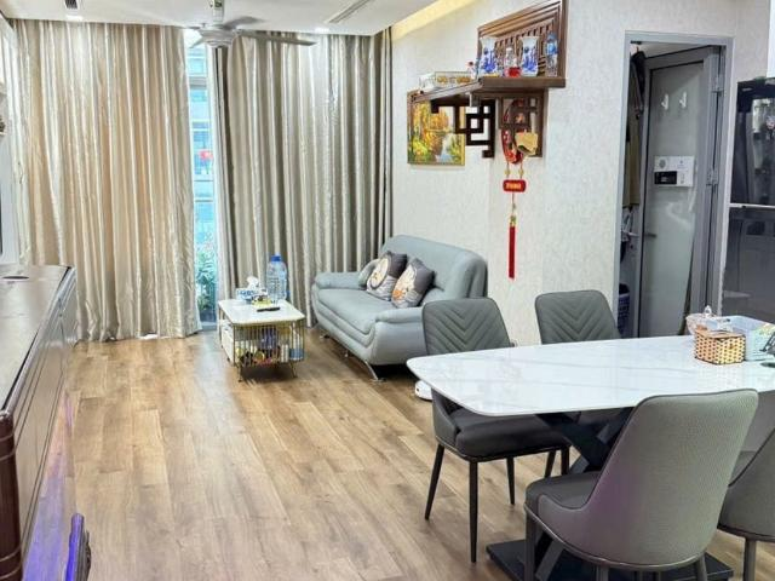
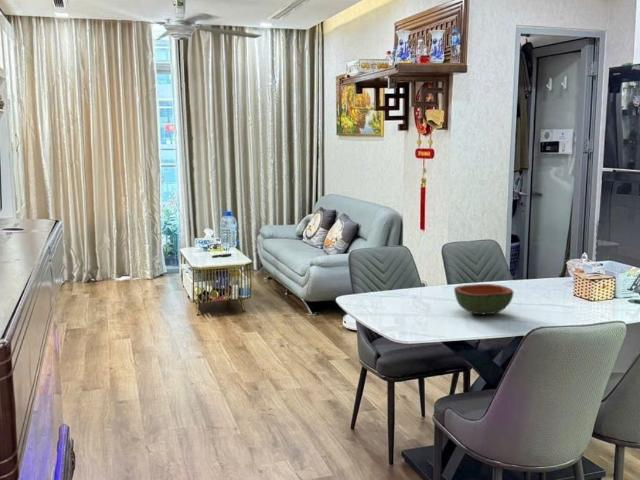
+ bowl (482, 301)
